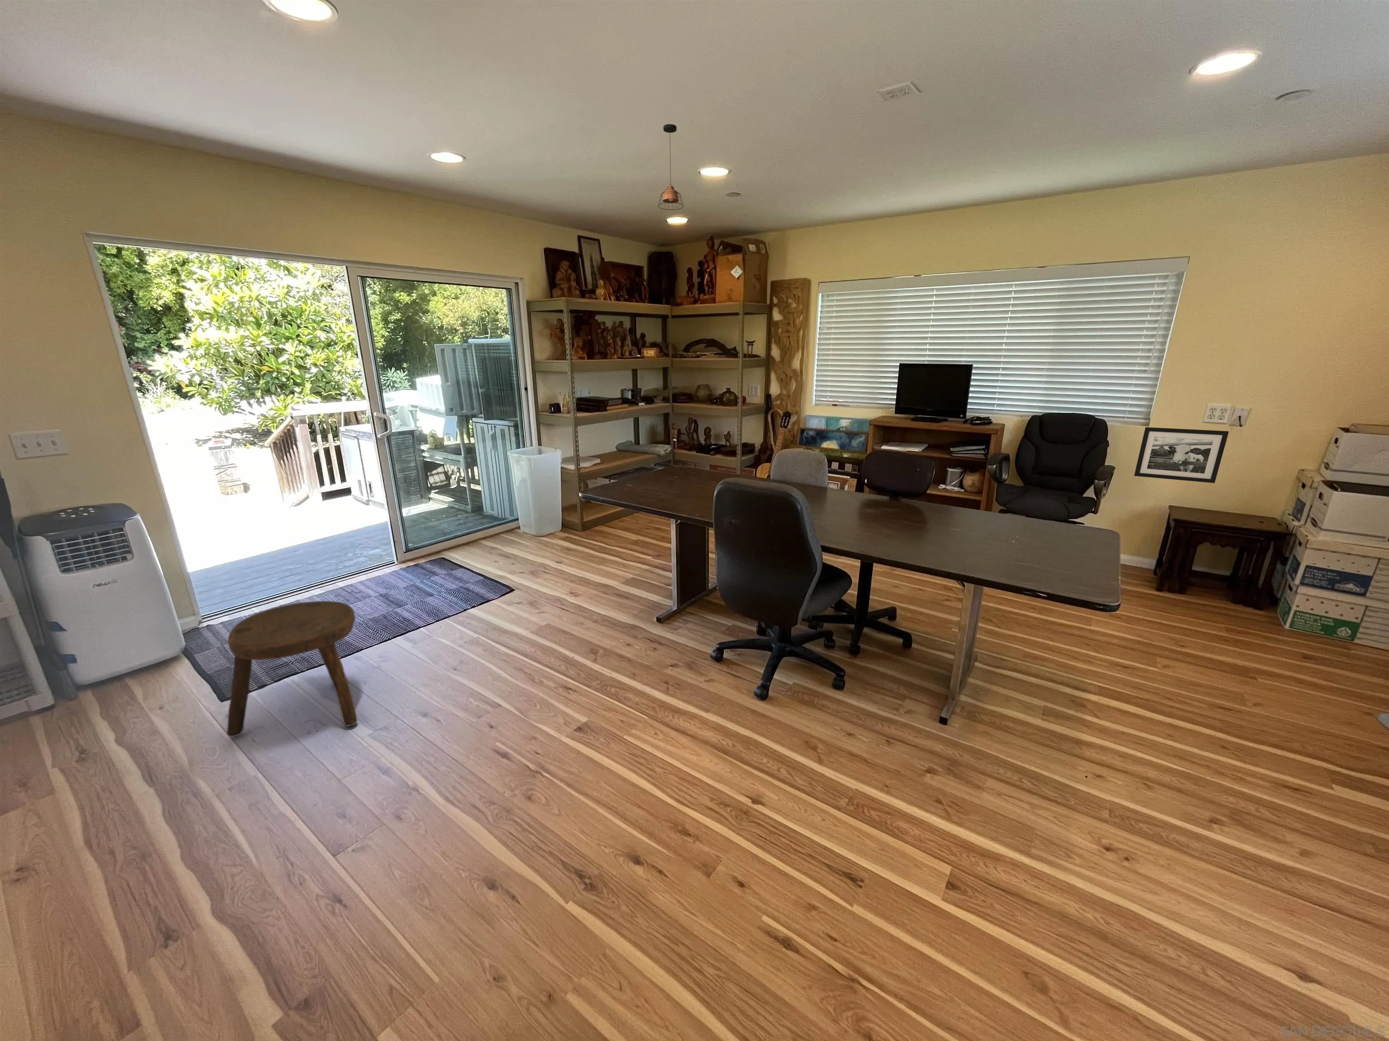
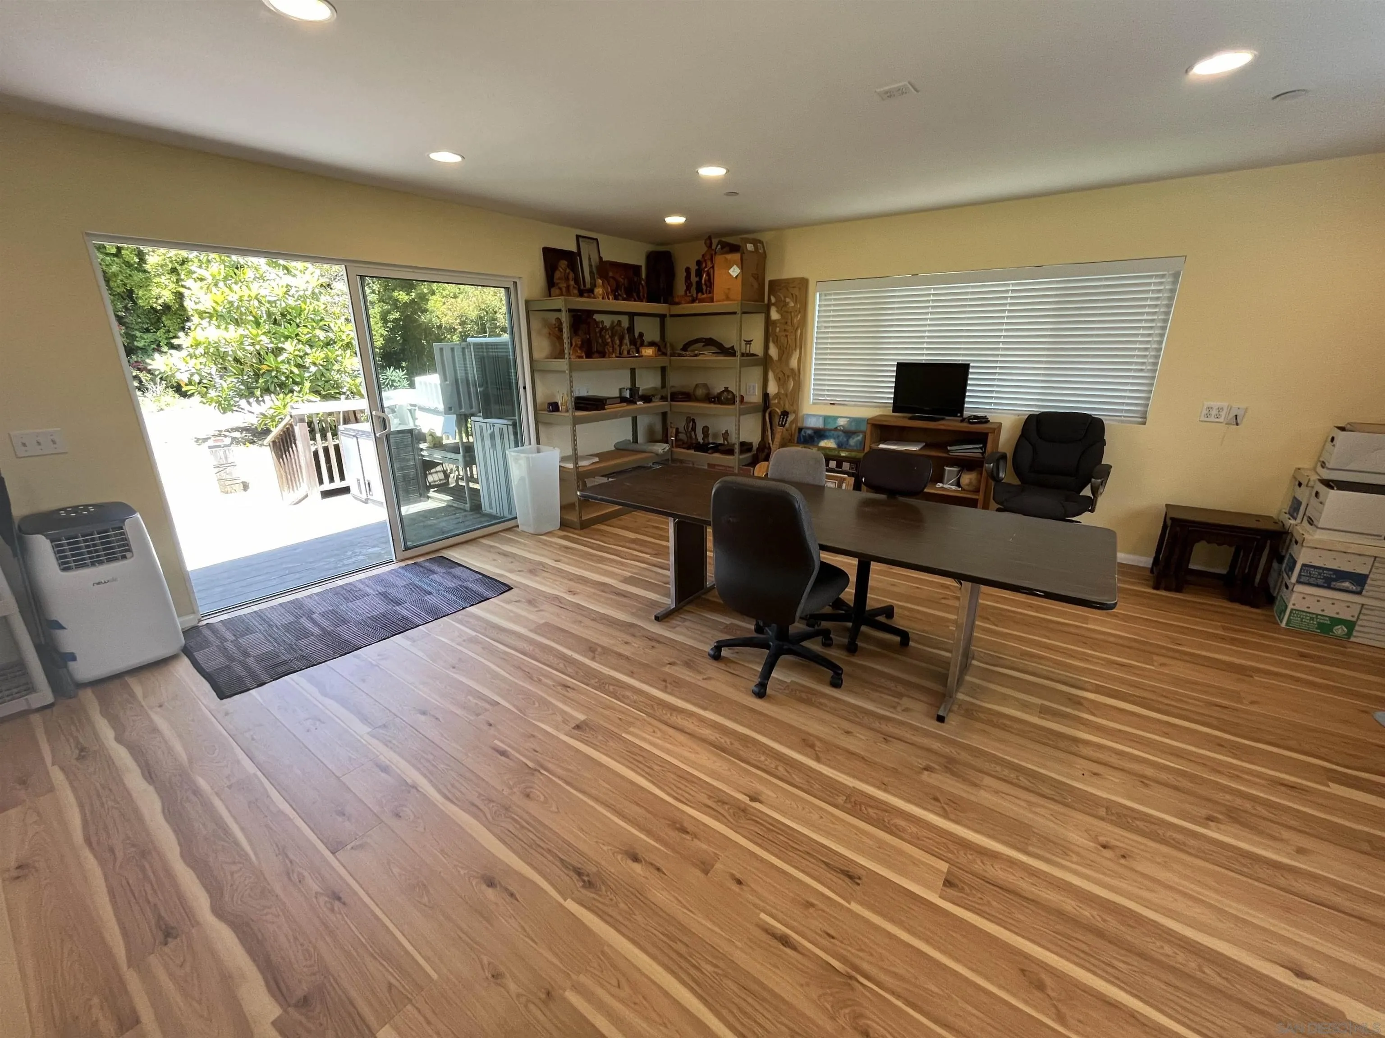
- stool (290, 656)
- pendant light (670, 167)
- picture frame (1179, 454)
